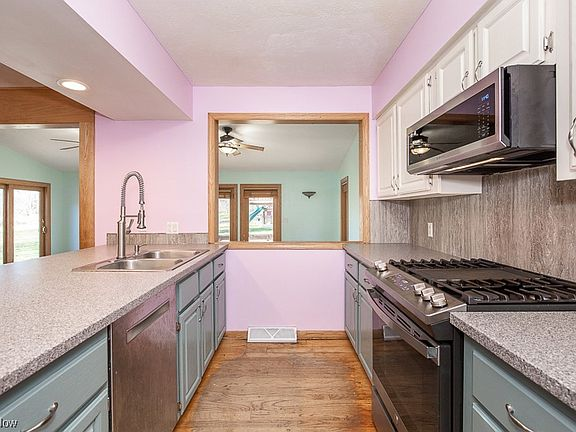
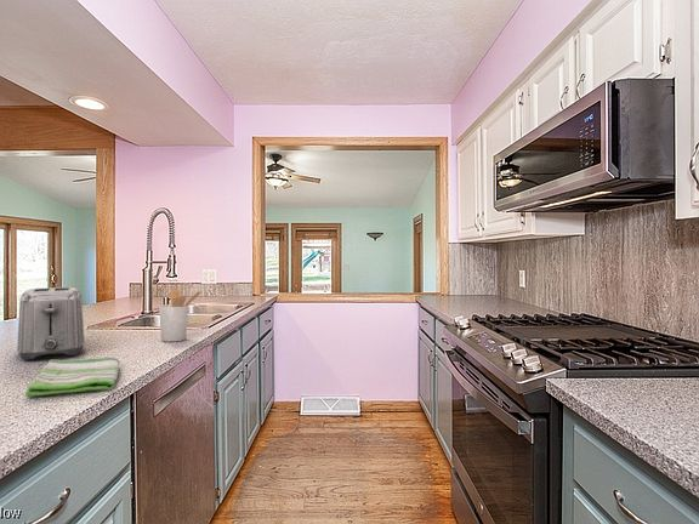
+ utensil holder (181, 313)
+ toaster (52, 319)
+ dish towel (78, 372)
